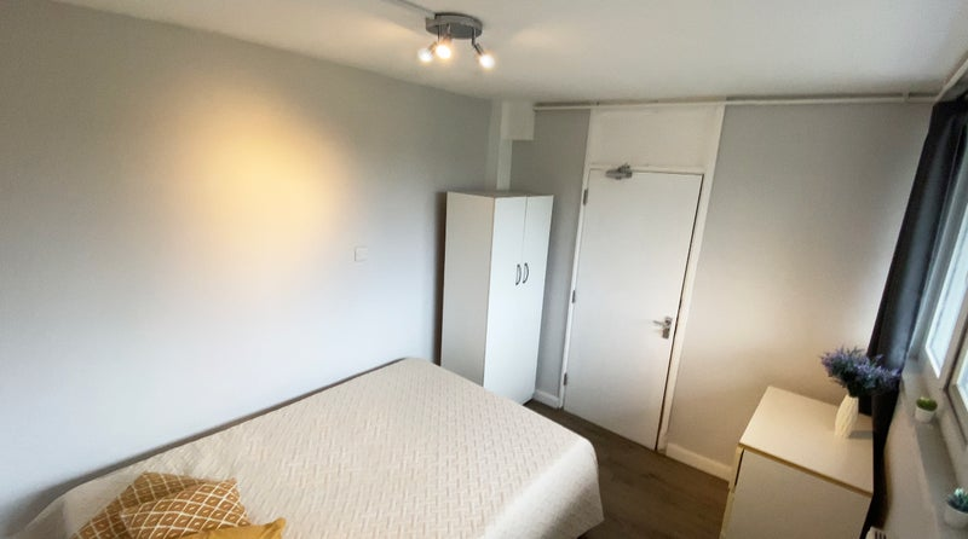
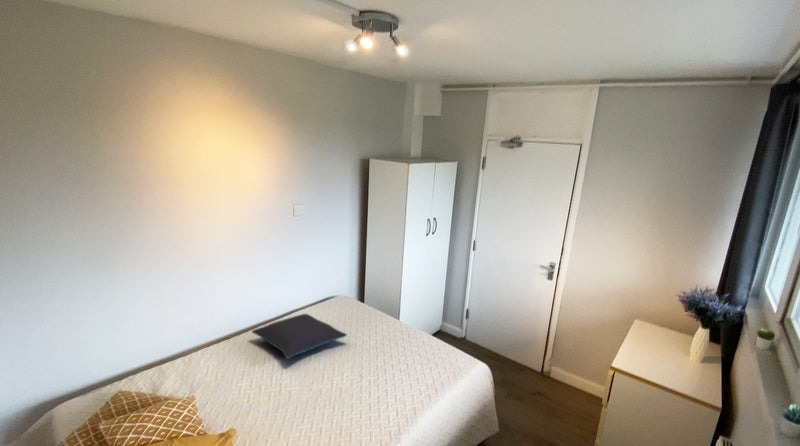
+ pillow (298, 333)
